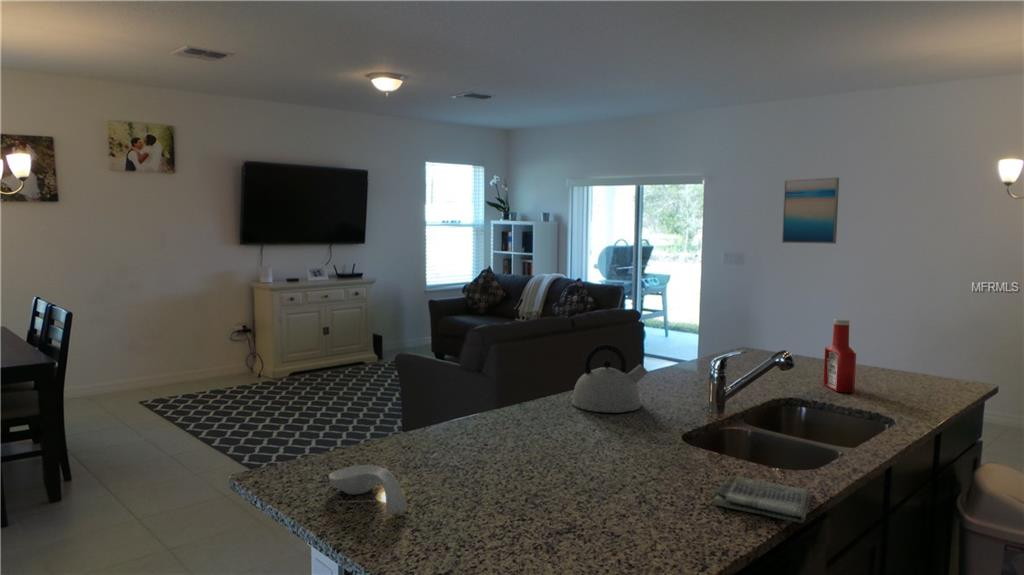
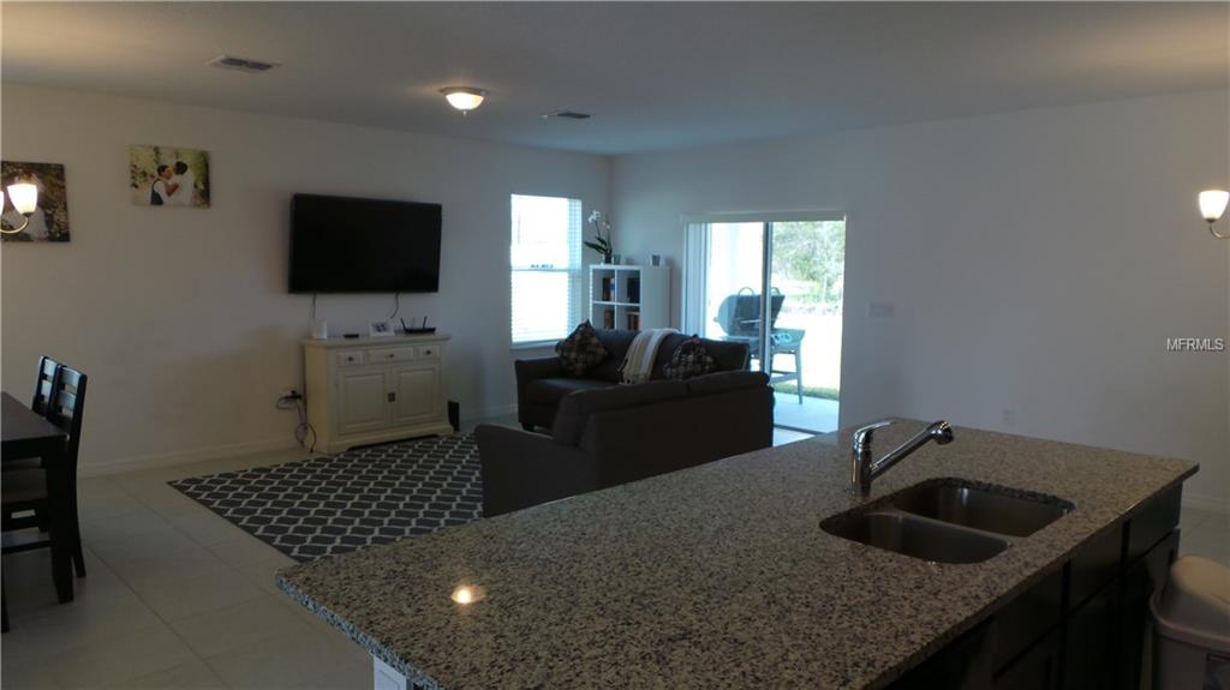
- spoon rest (369, 480)
- kettle (610, 374)
- dish towel (762, 494)
- soap bottle (840, 354)
- wall art (809, 211)
